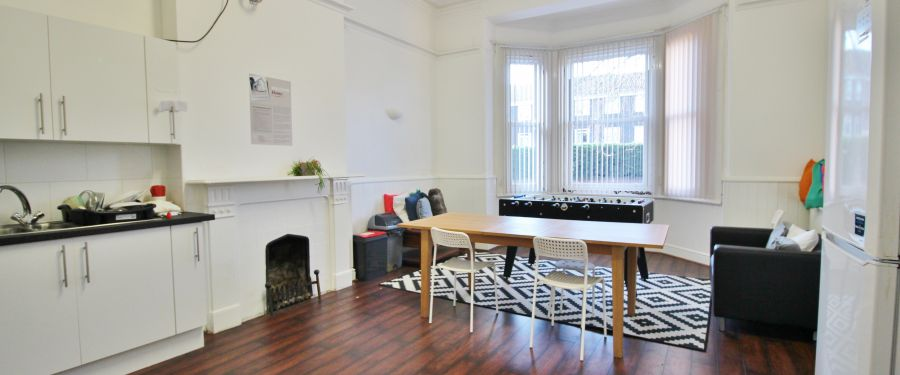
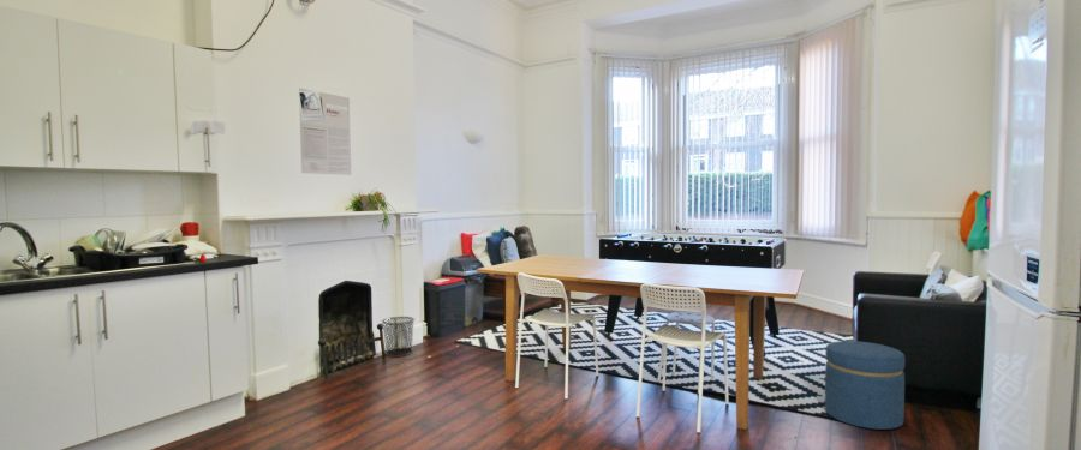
+ ottoman (864, 382)
+ waste bin (398, 336)
